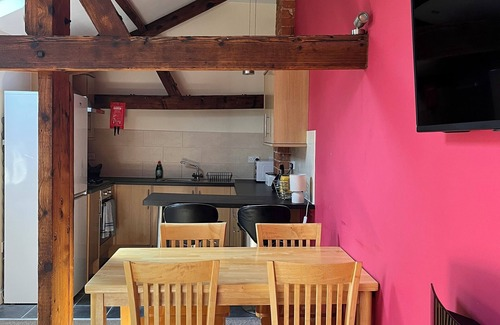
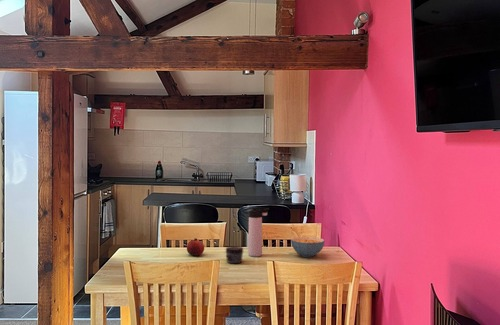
+ jar (234, 254)
+ cereal bowl (307, 247)
+ fruit (195, 247)
+ thermos bottle (258, 231)
